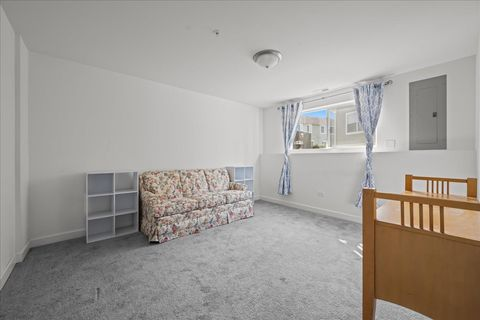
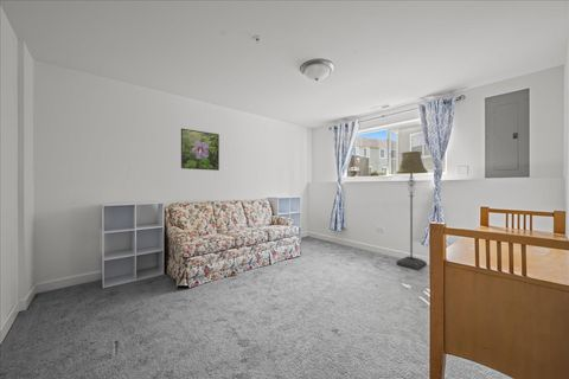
+ floor lamp (411, 208)
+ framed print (200, 150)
